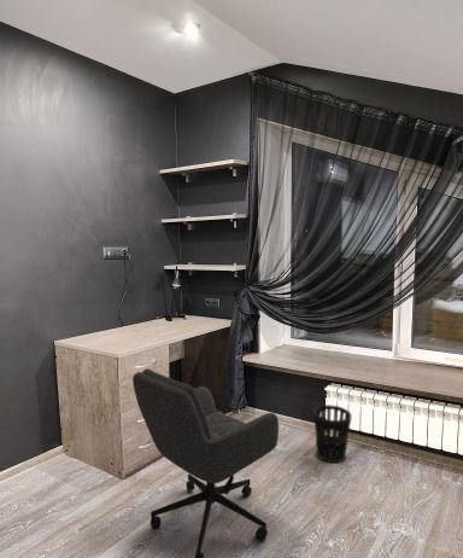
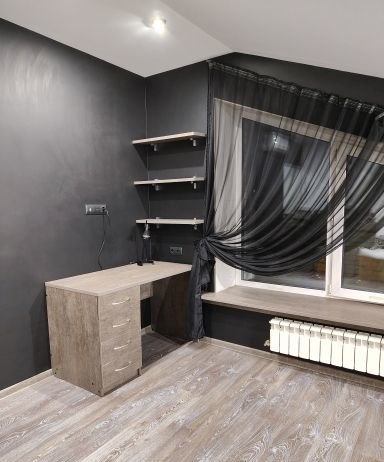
- office chair (207, 444)
- wastebasket (329, 434)
